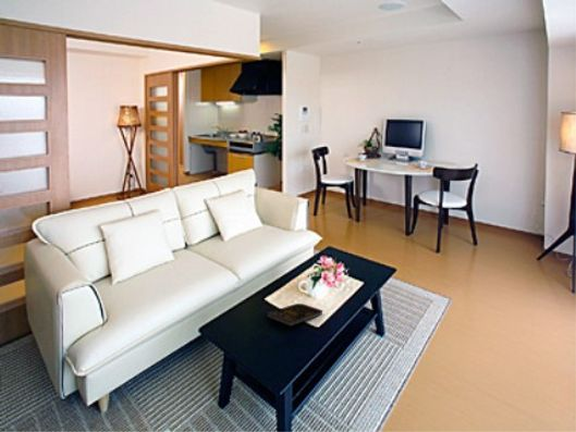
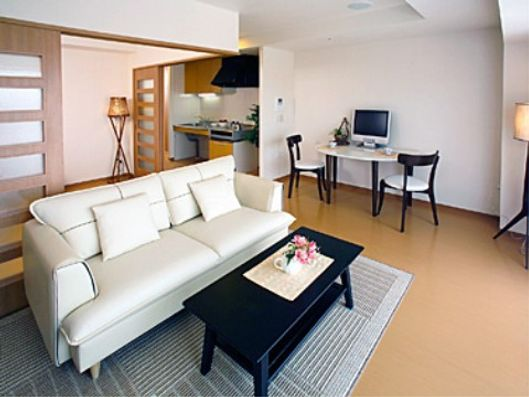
- book (294, 312)
